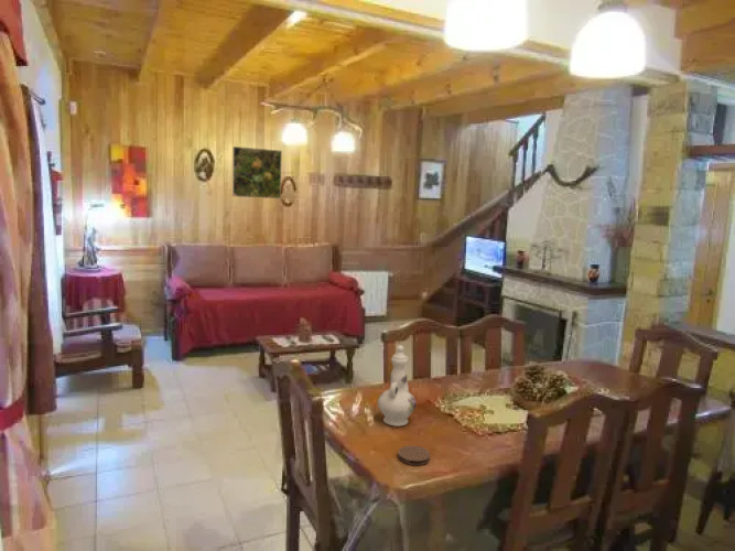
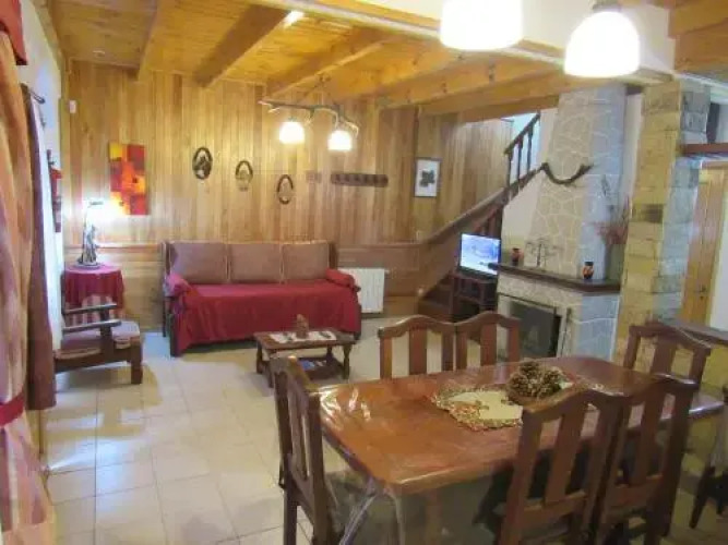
- coaster (413, 454)
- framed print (257, 173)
- chinaware (399, 381)
